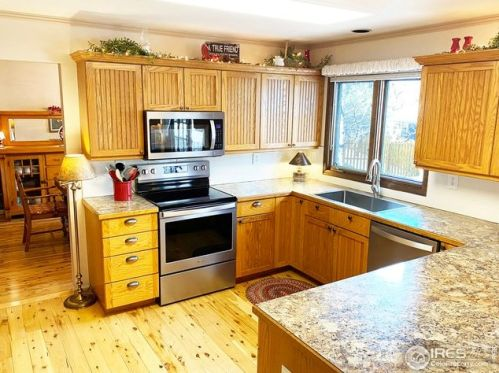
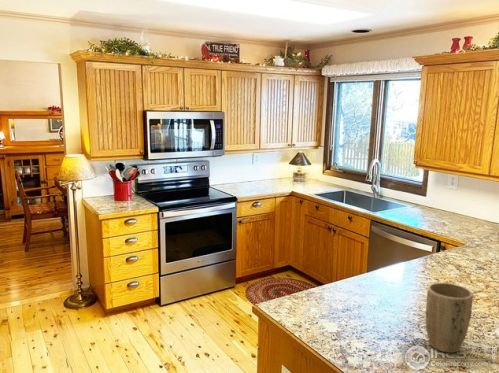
+ plant pot (447, 318)
